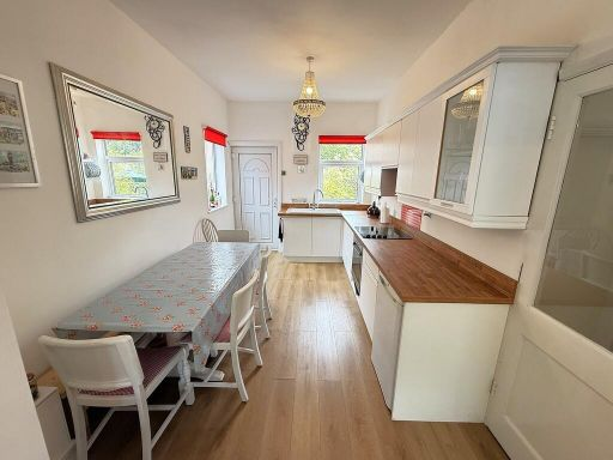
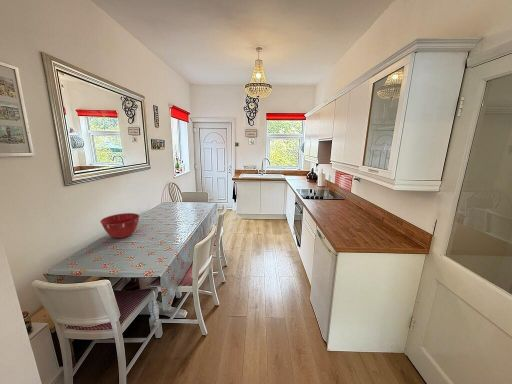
+ mixing bowl (121, 226)
